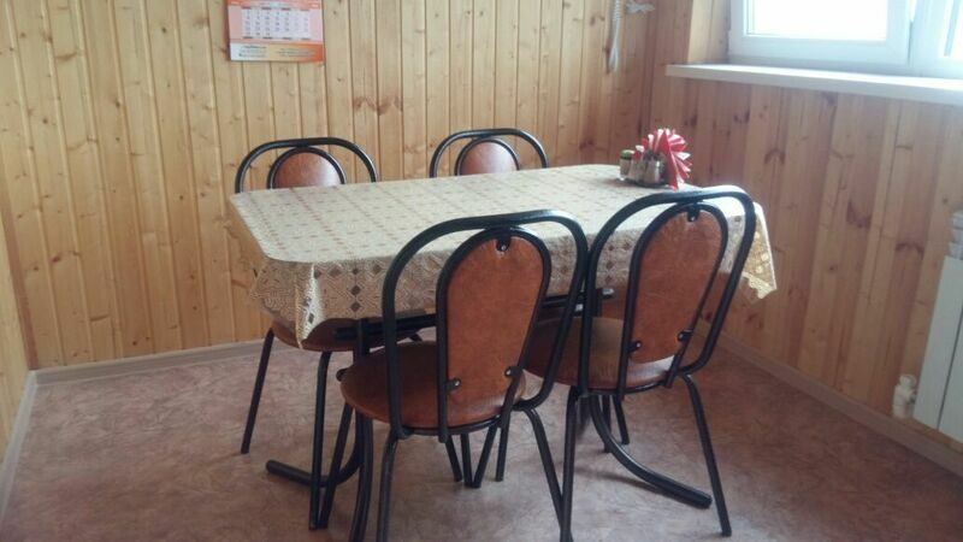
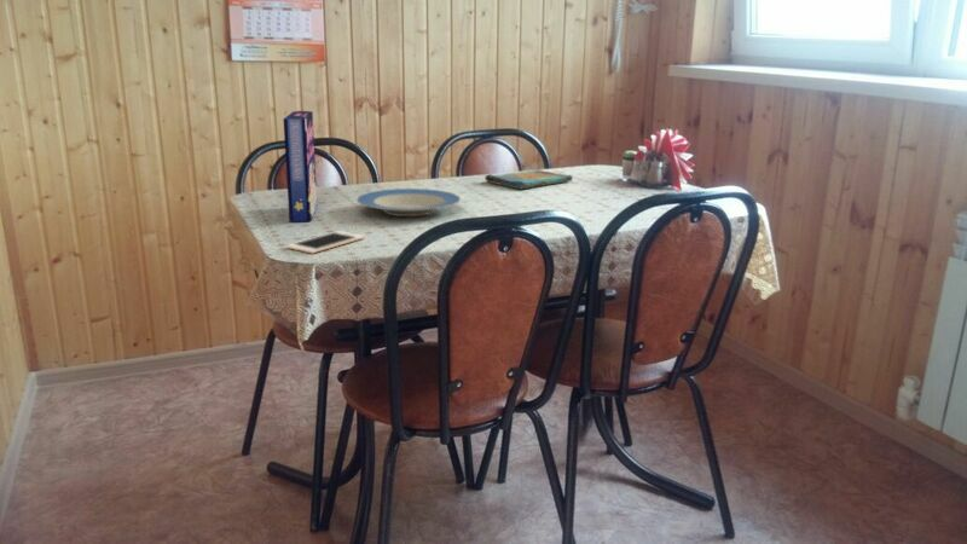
+ dish towel (528, 178)
+ cell phone (326, 241)
+ cereal box (301, 164)
+ plate (409, 204)
